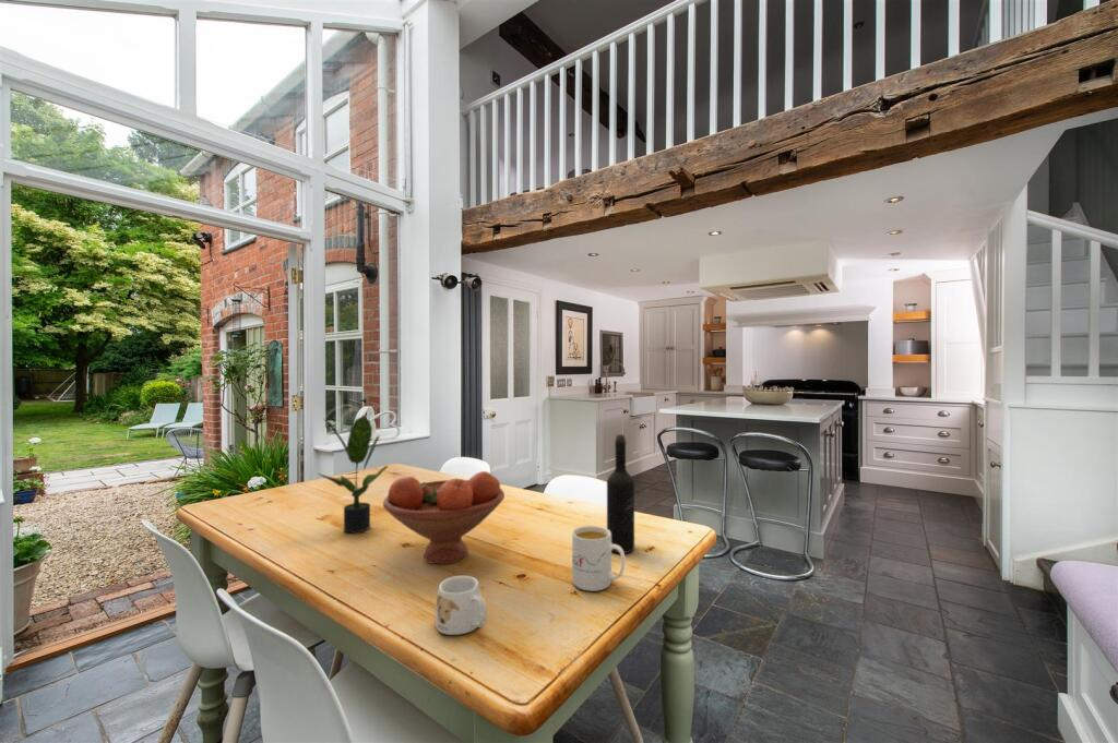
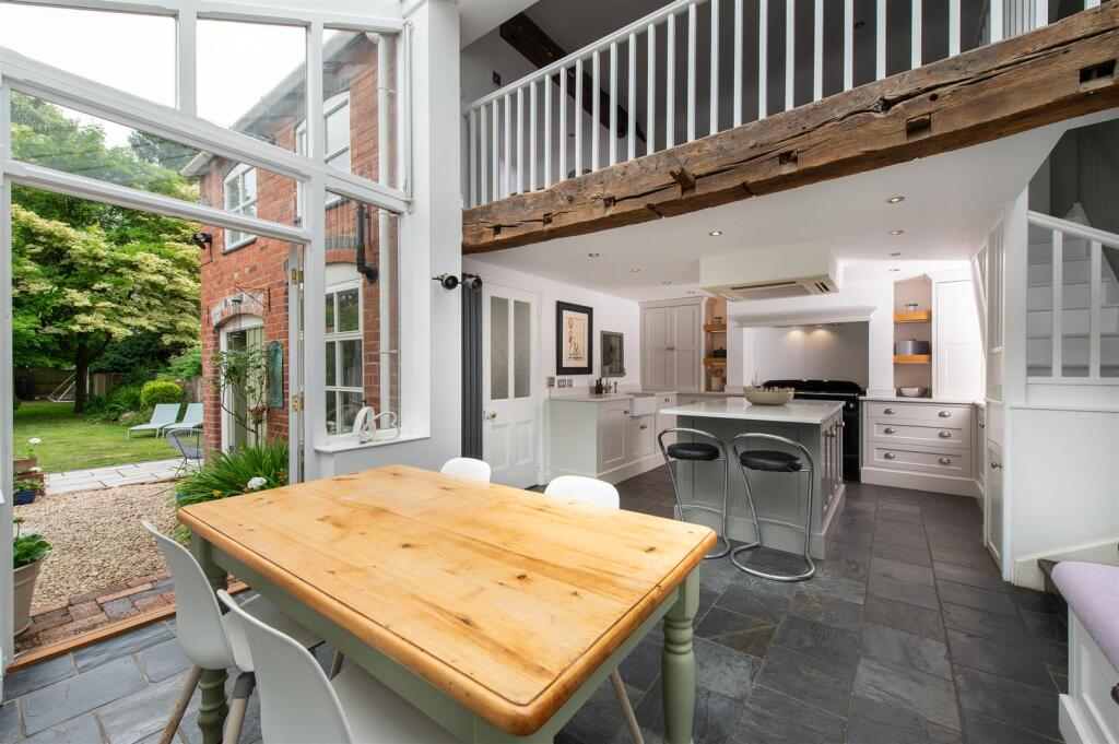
- wine bottle (620, 491)
- mug (598, 559)
- potted plant (353, 471)
- fruit bowl (445, 513)
- mug (464, 606)
